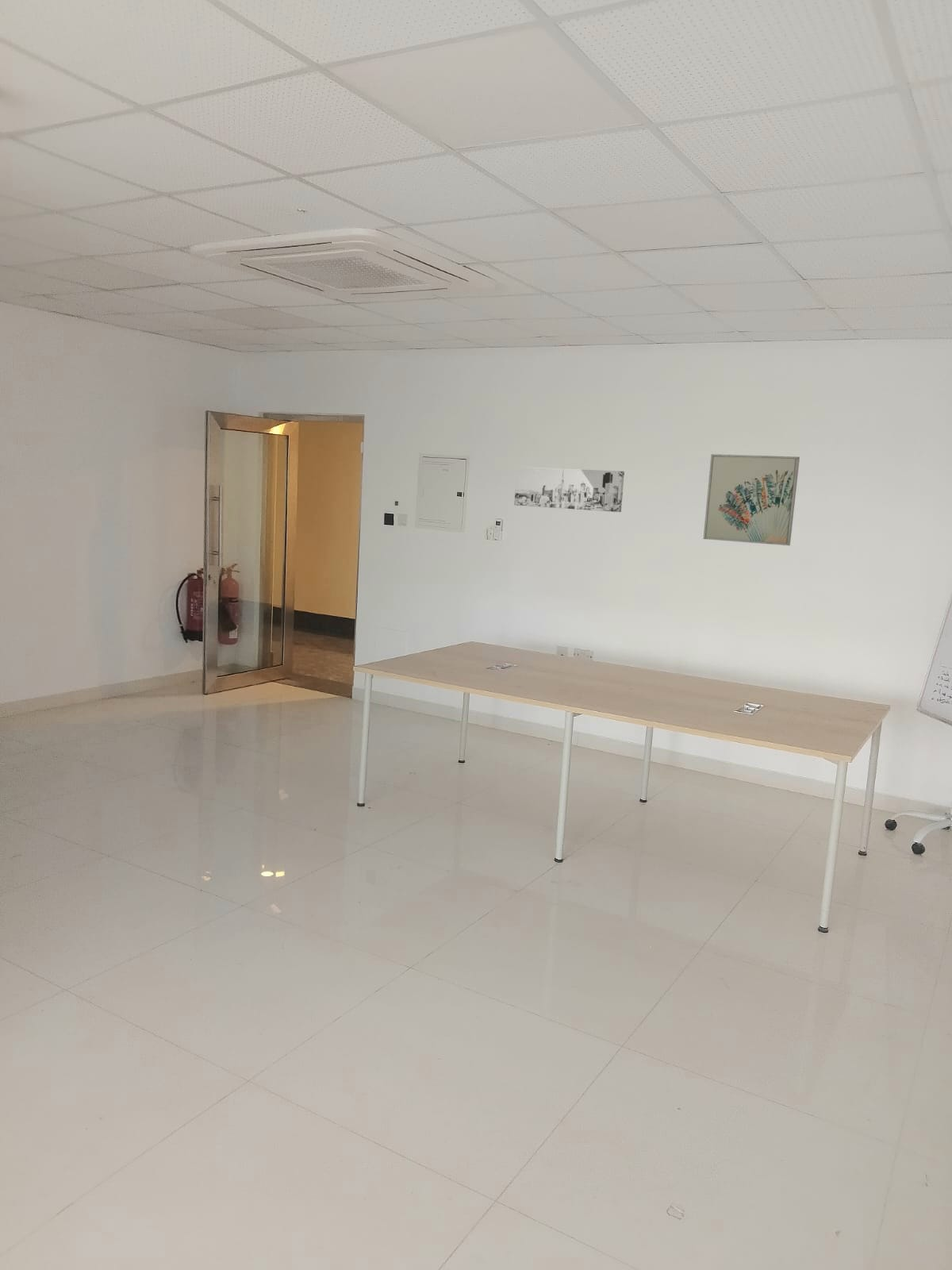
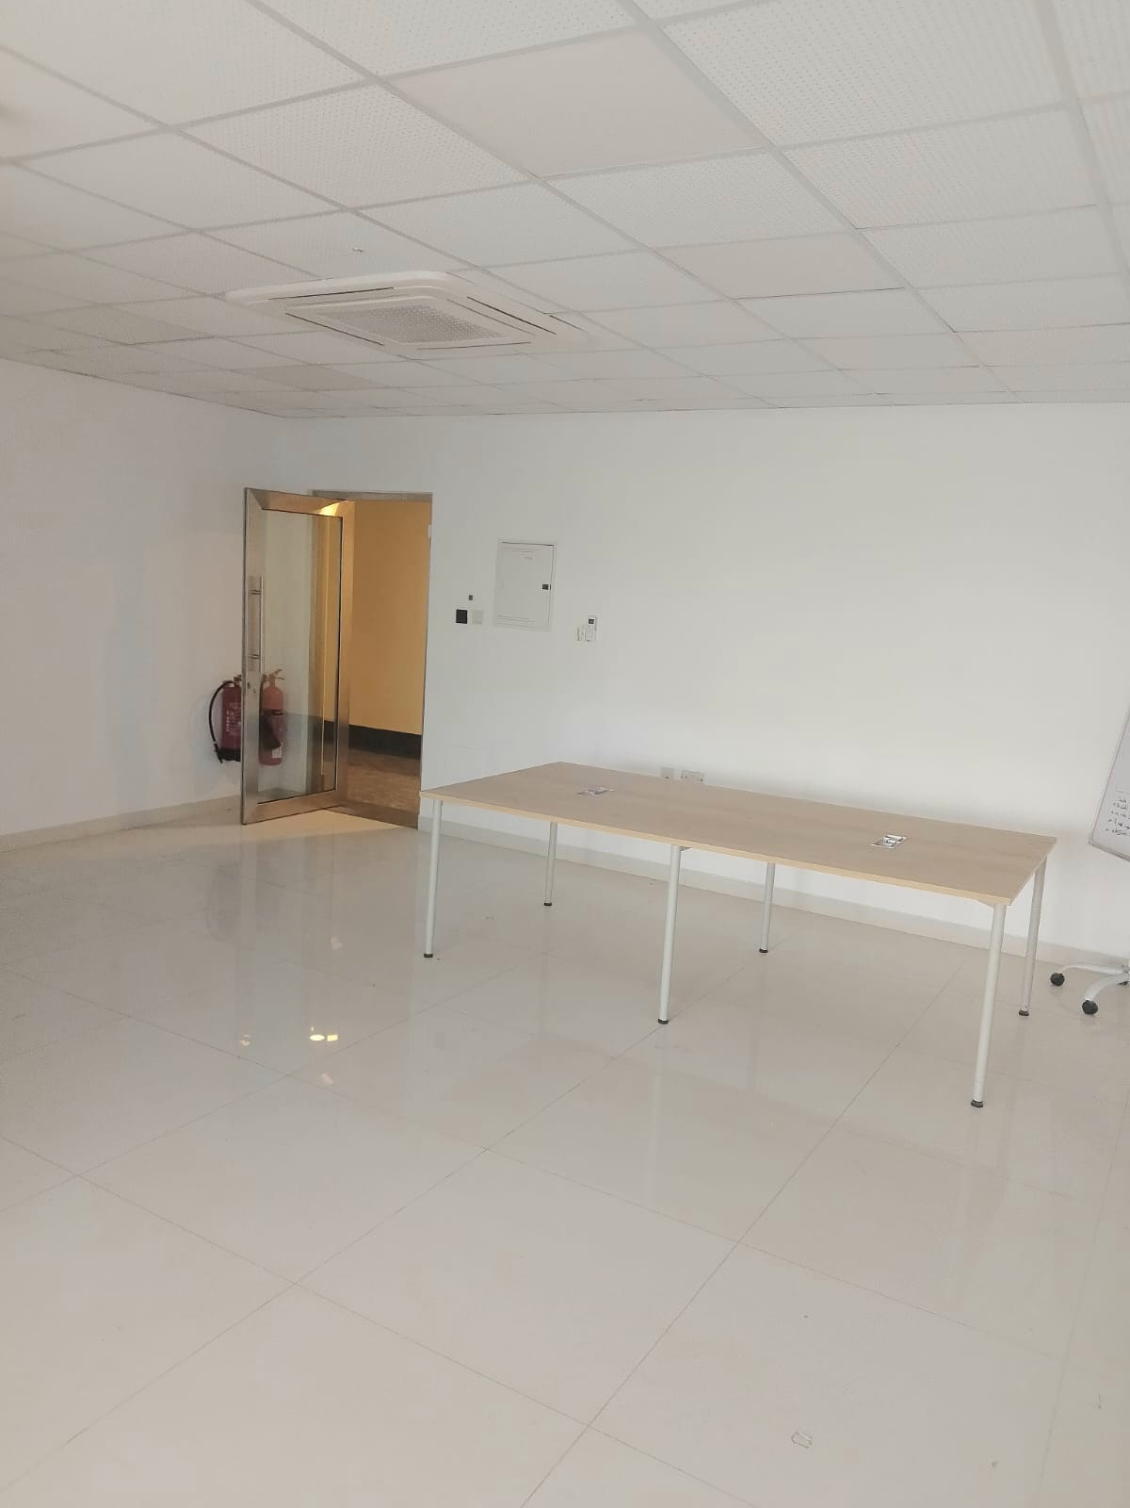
- wall art (750, 498)
- wall art (567, 488)
